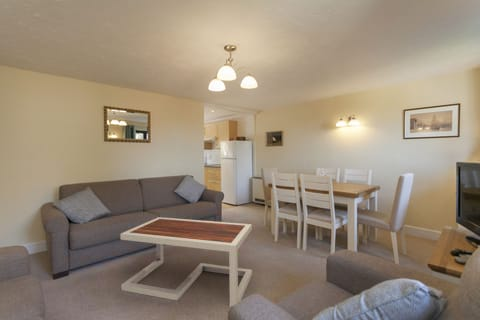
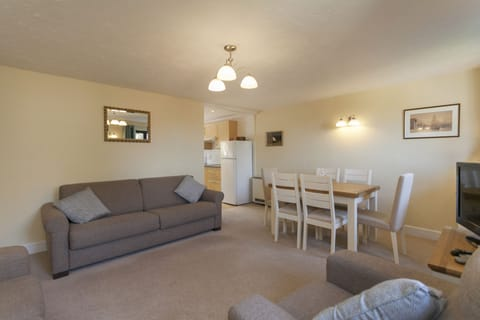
- coffee table (192, 247)
